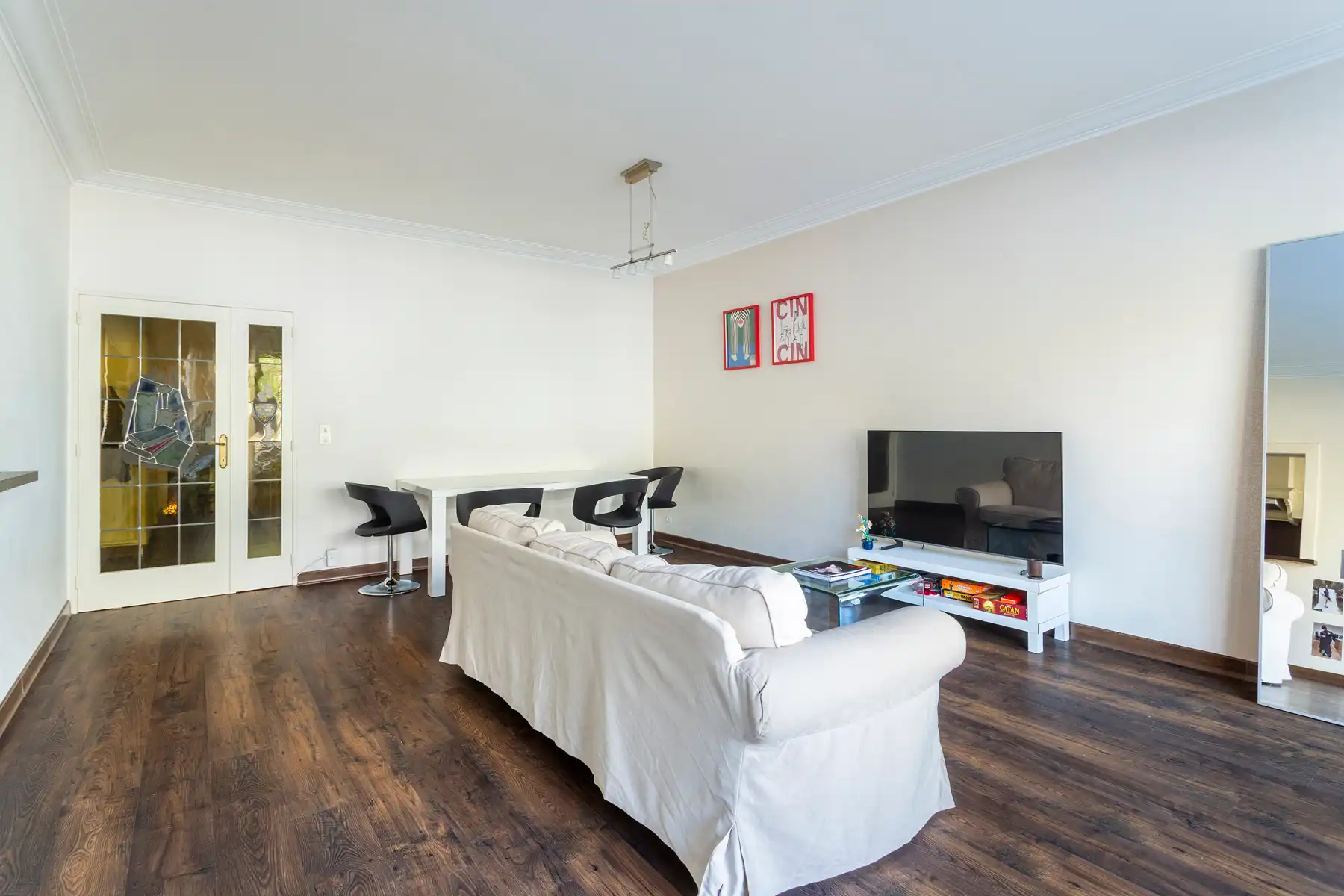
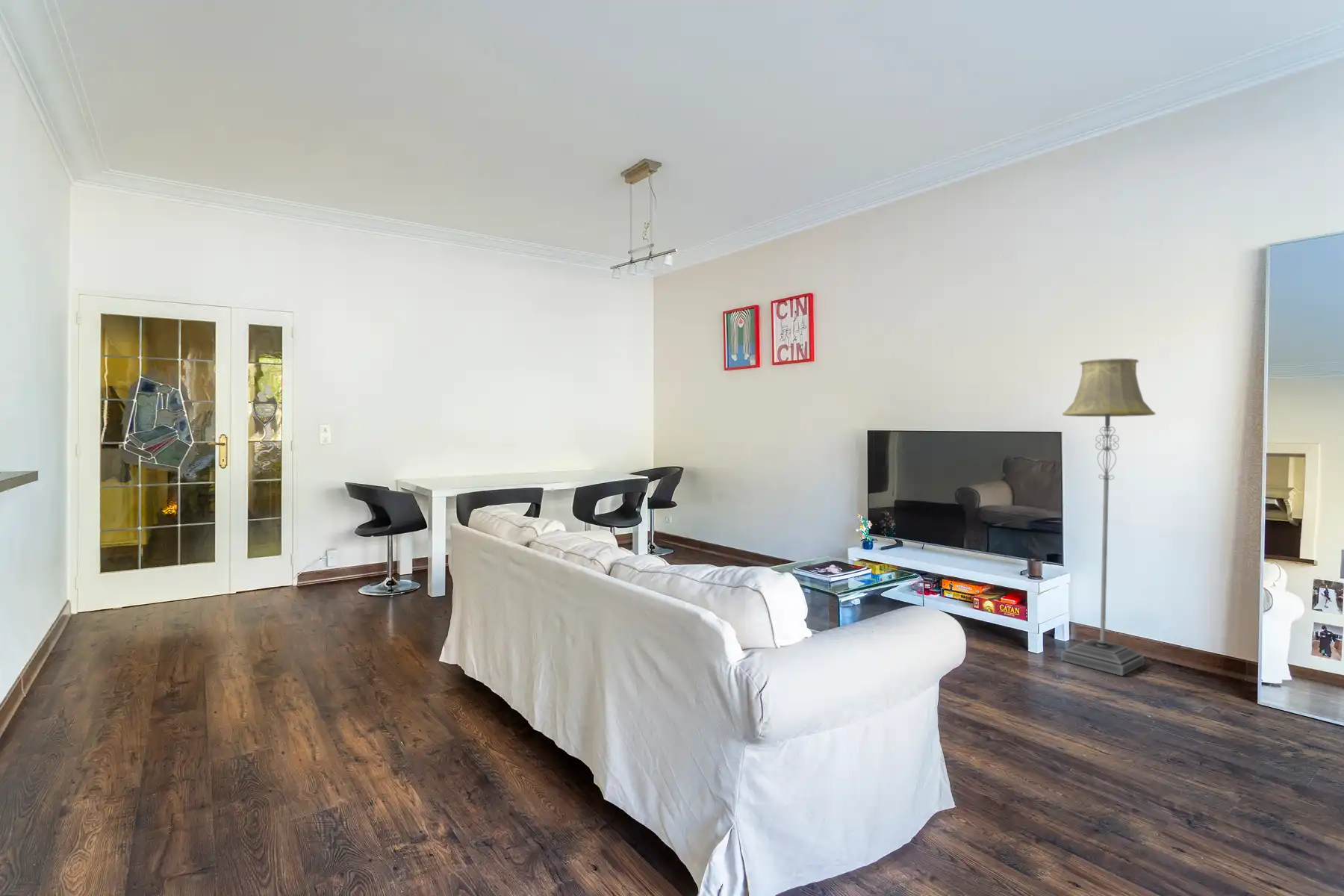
+ floor lamp (1105, 512)
